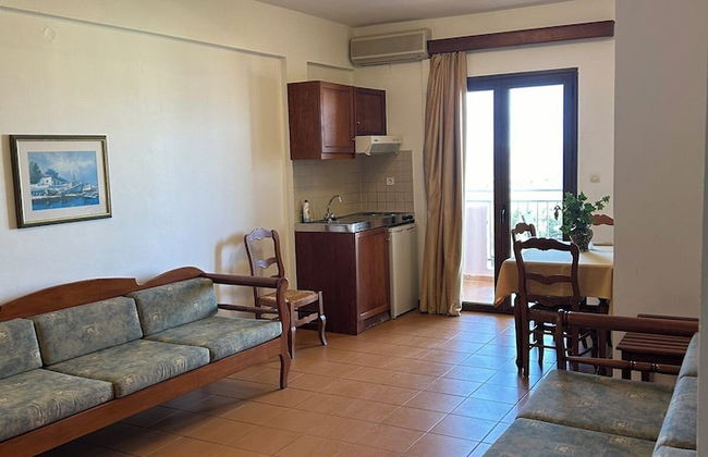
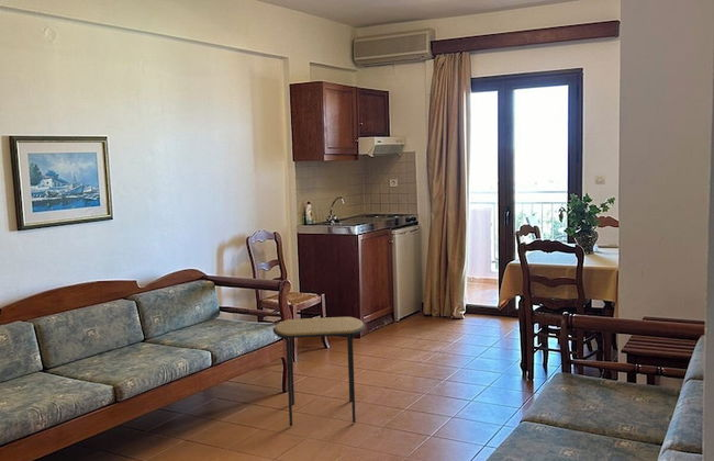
+ side table (292, 369)
